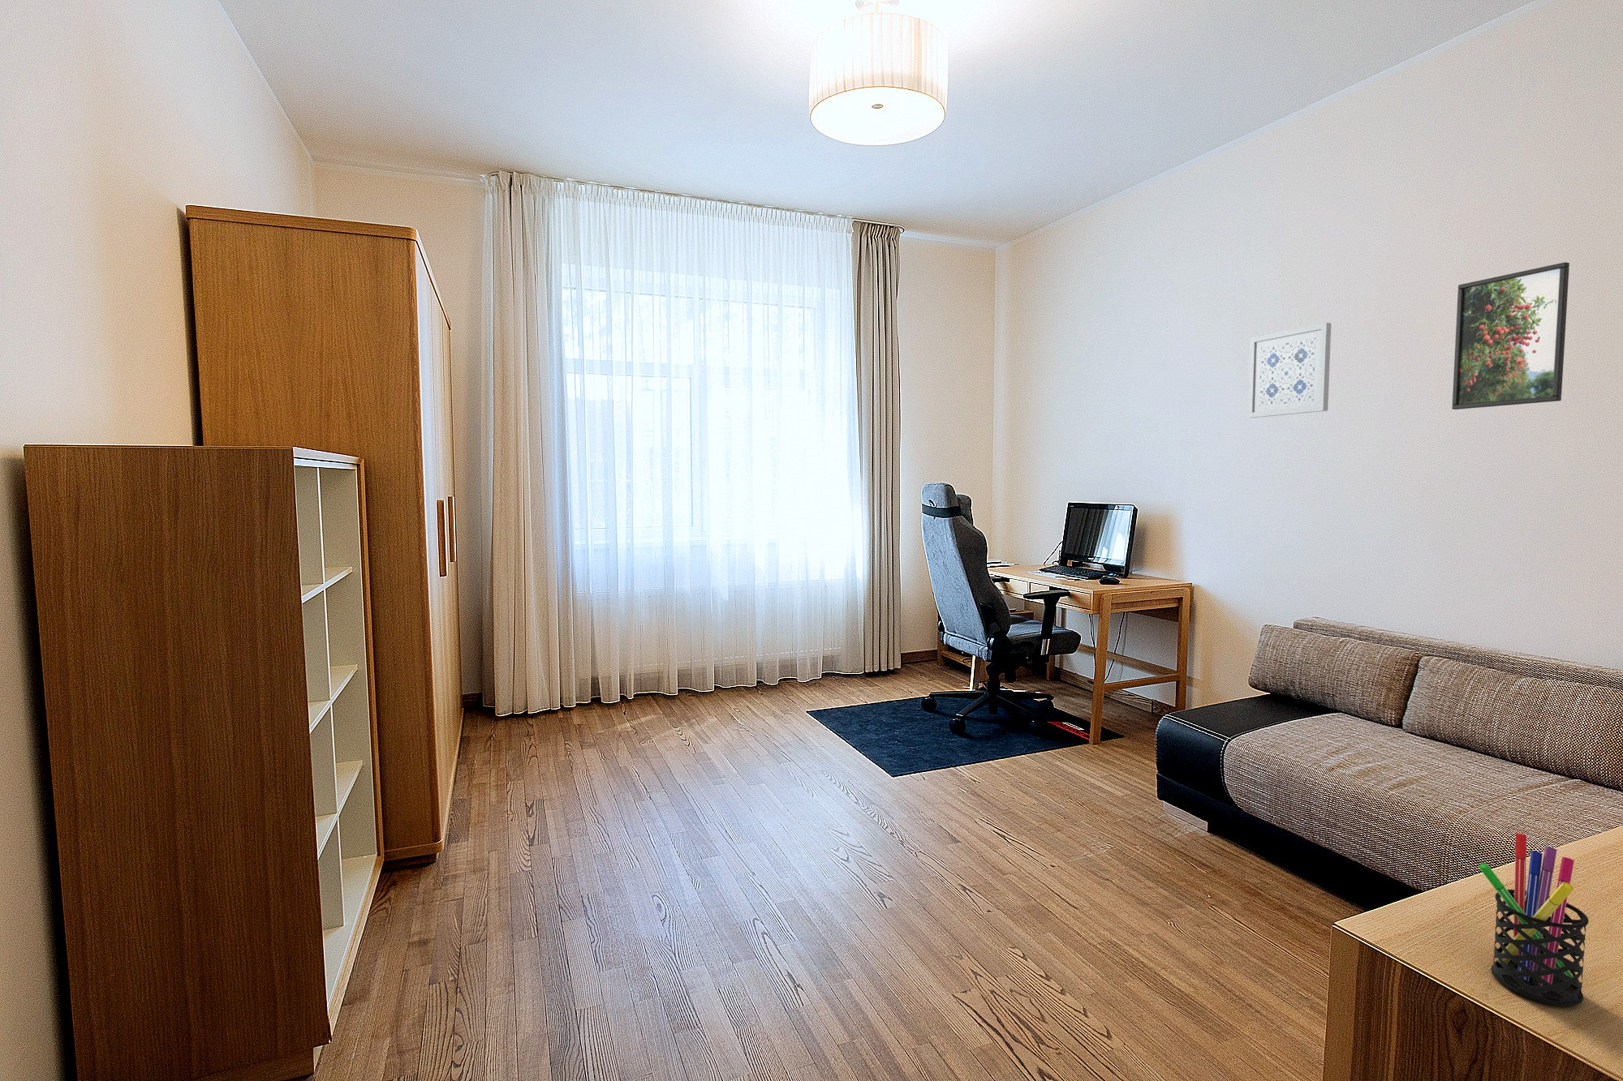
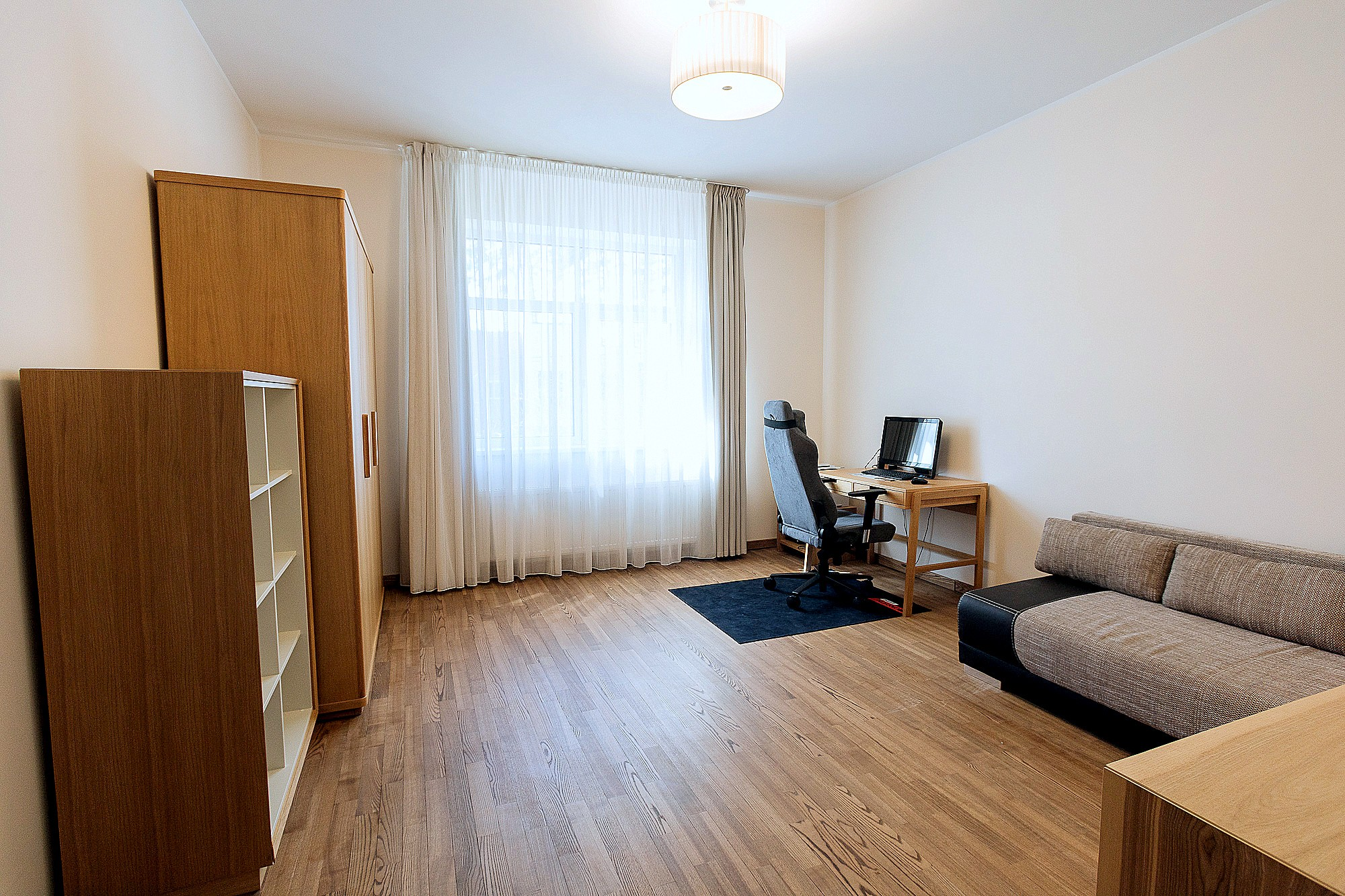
- pen holder (1528, 913)
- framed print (1507, 340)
- wall art (1288, 373)
